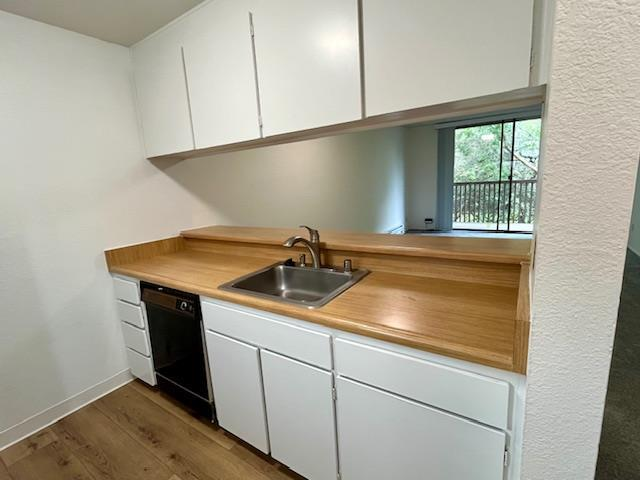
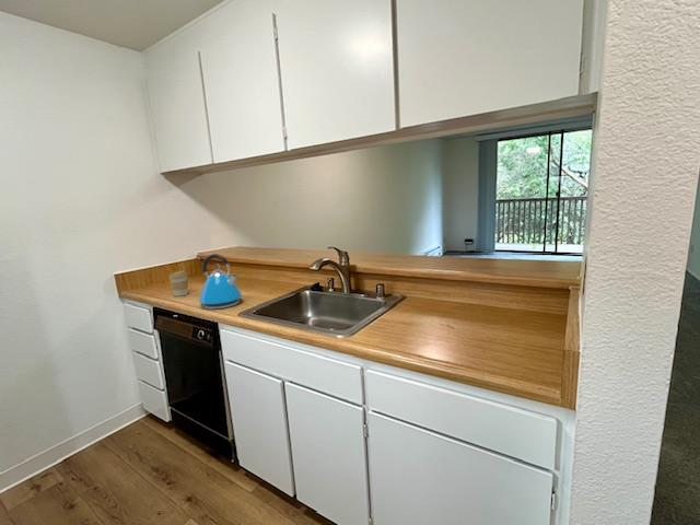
+ kettle (217, 279)
+ coffee cup (179, 283)
